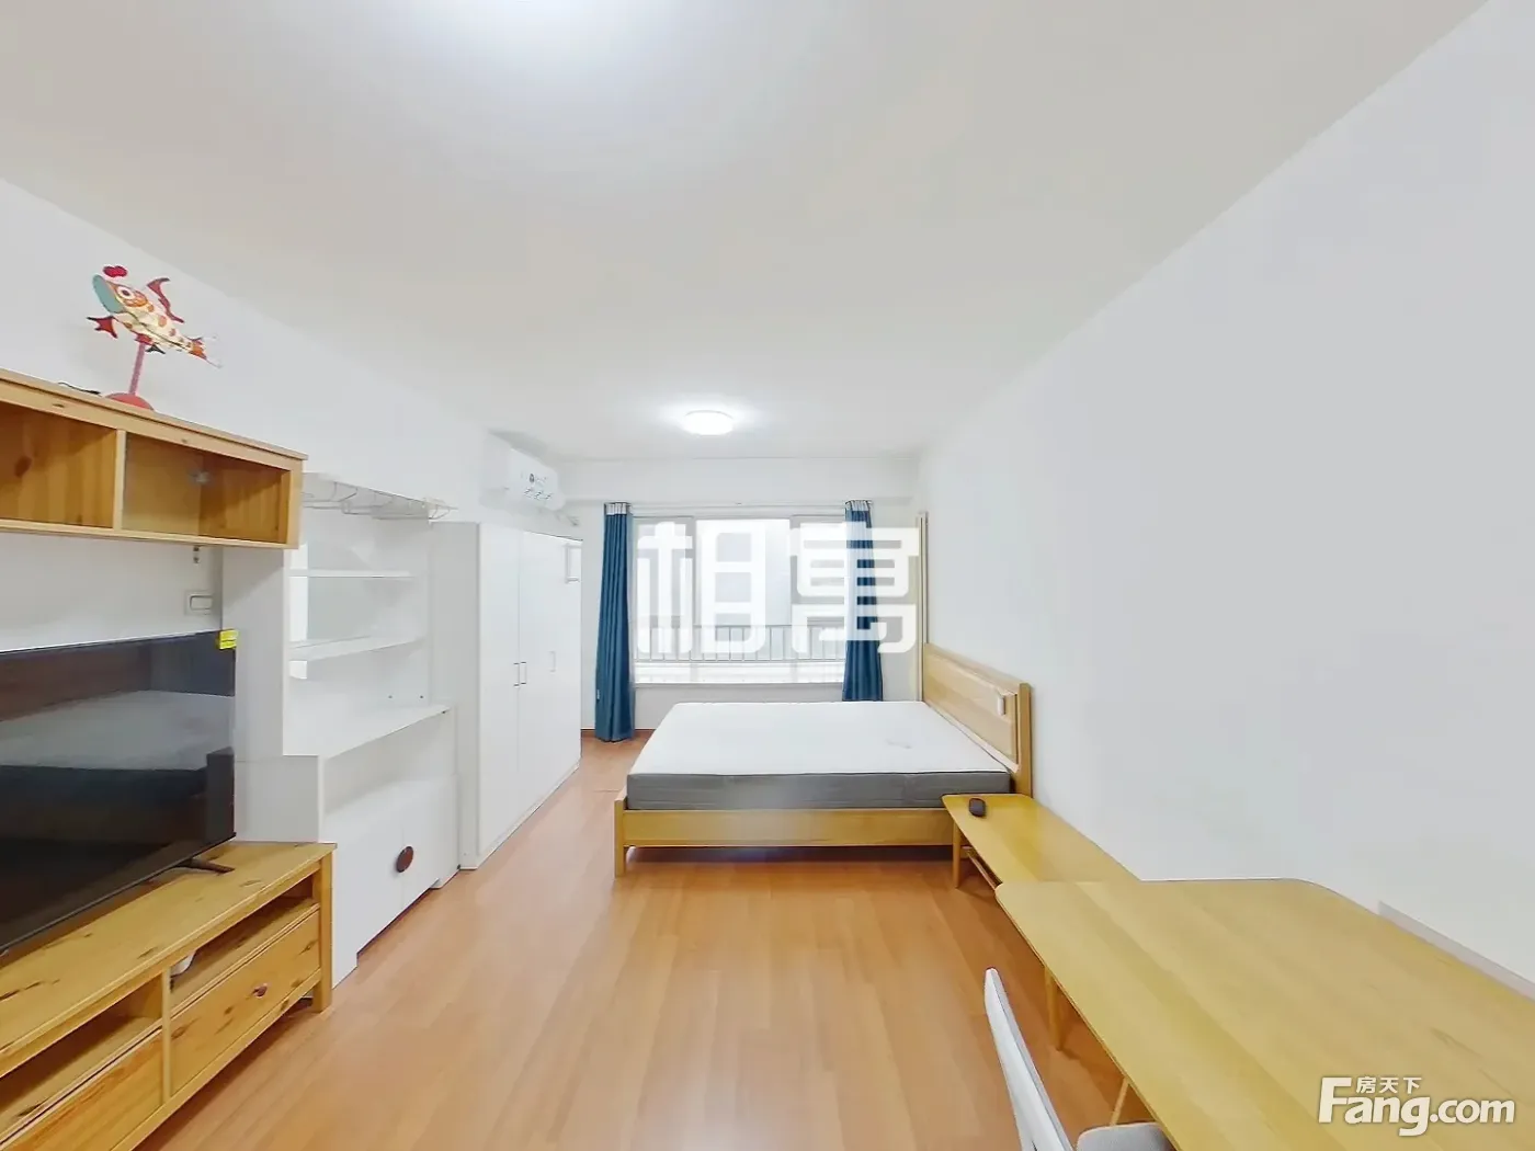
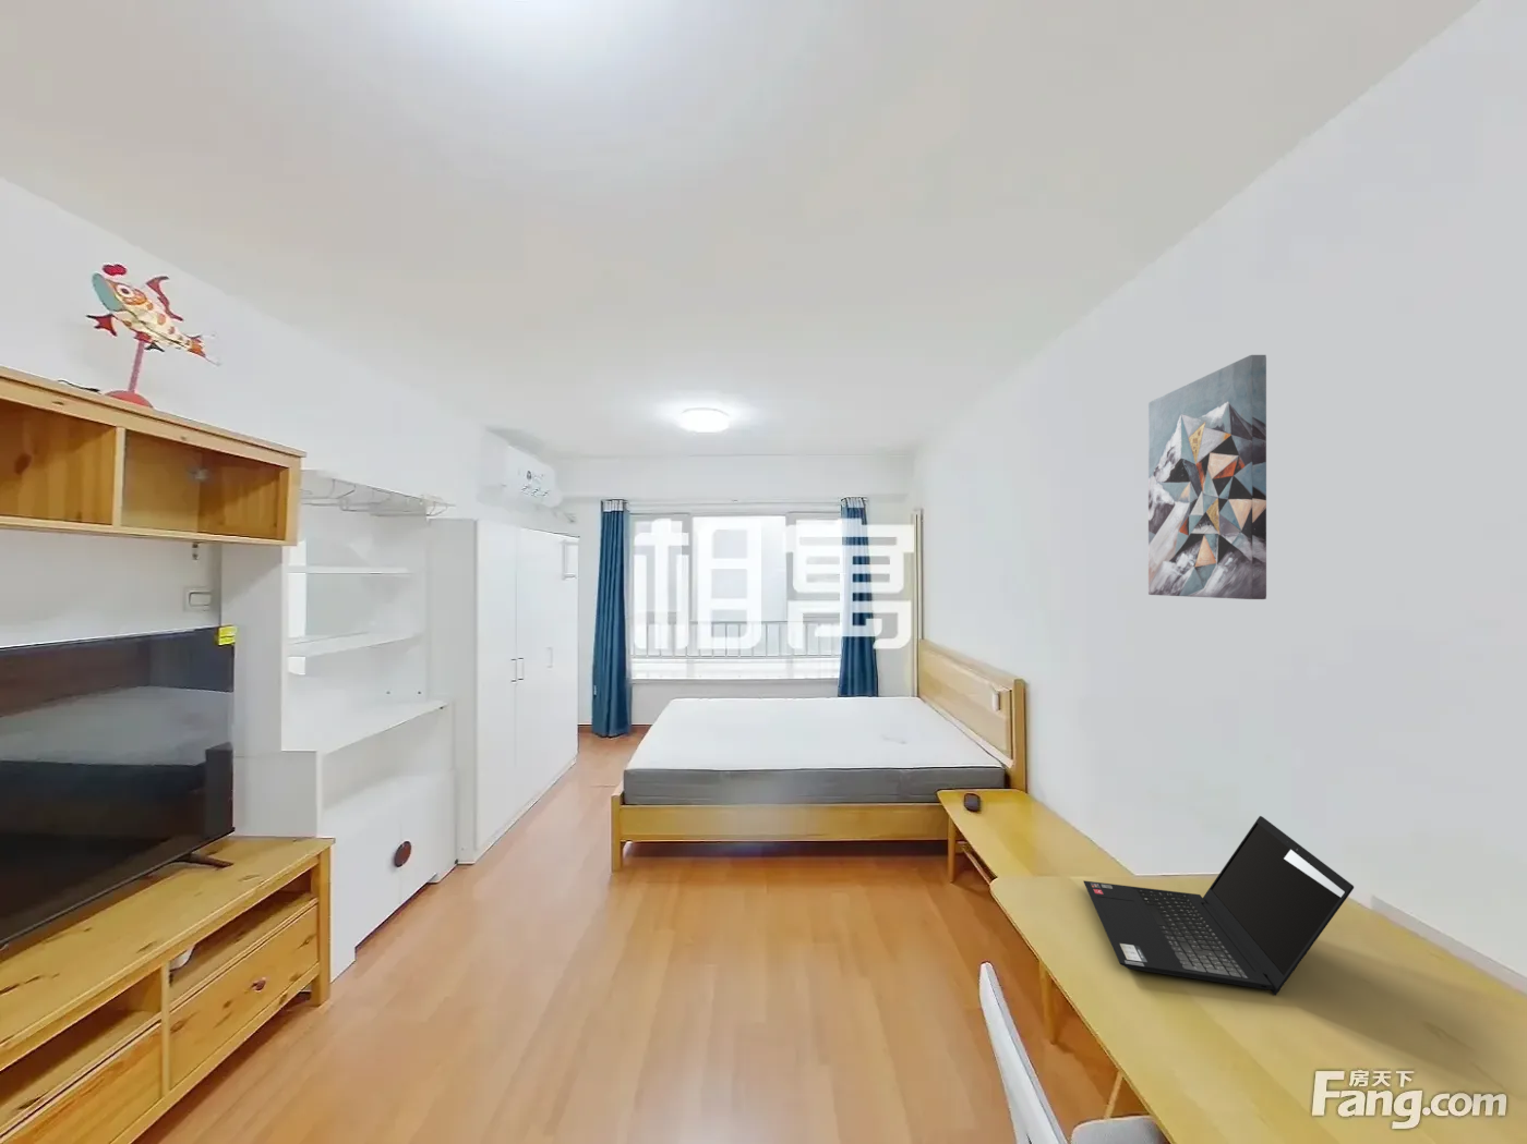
+ wall art (1200, 488)
+ laptop computer (1193, 893)
